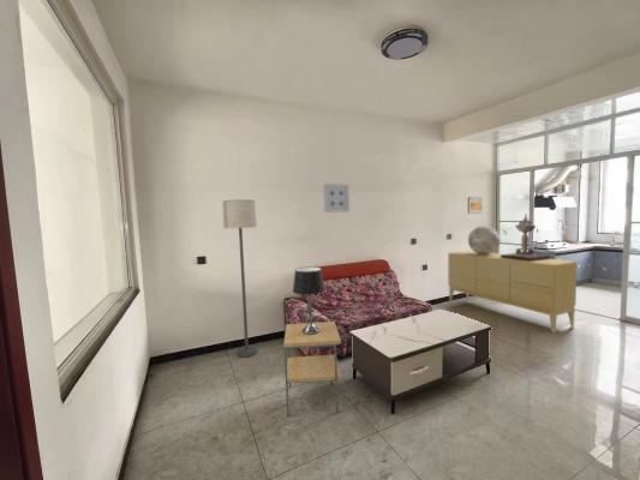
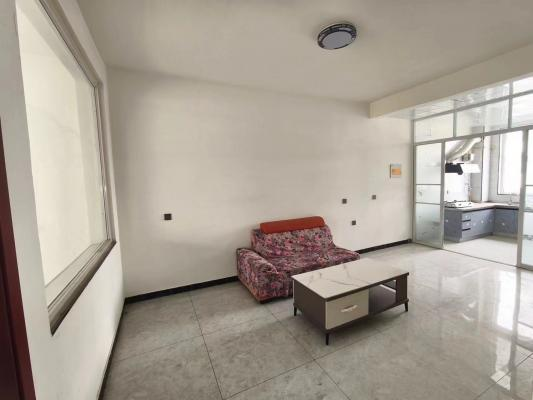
- lamp (483, 240)
- table lamp (309, 300)
- side table (312, 365)
- wall art (336, 198)
- decorative urn (525, 235)
- lamp (243, 277)
- sideboard (502, 284)
